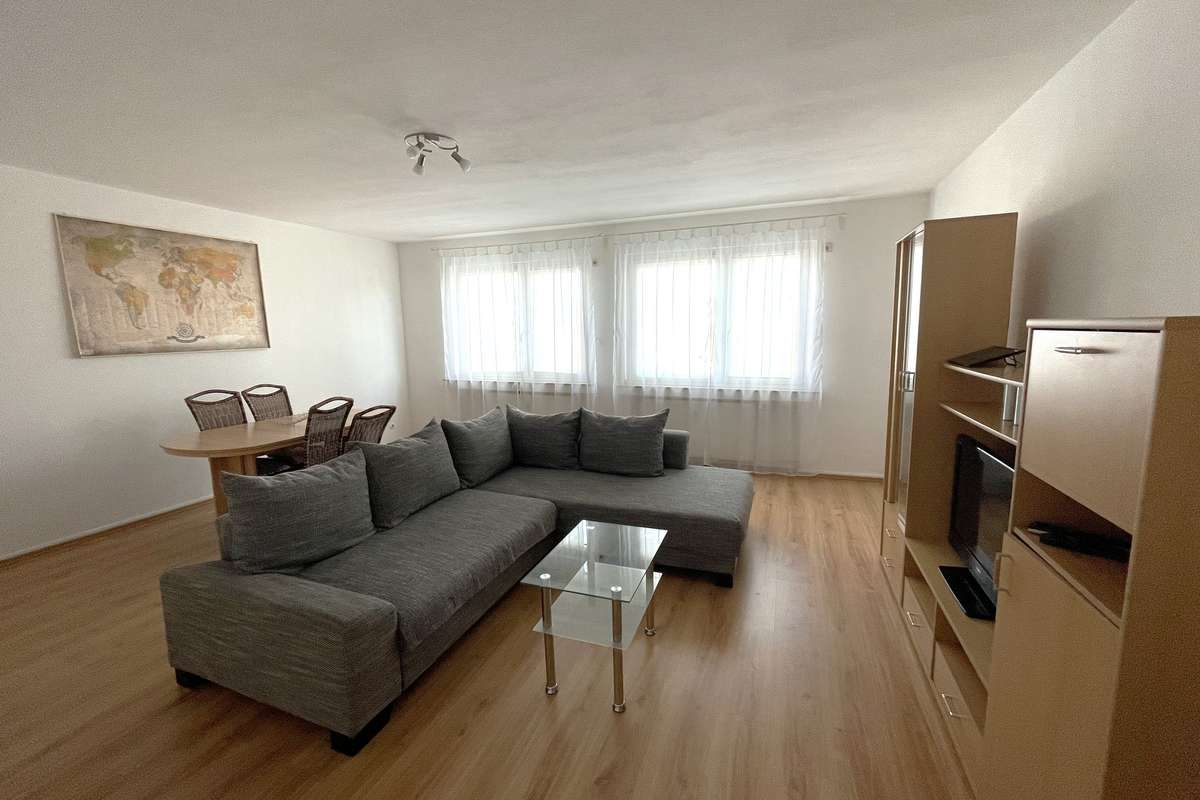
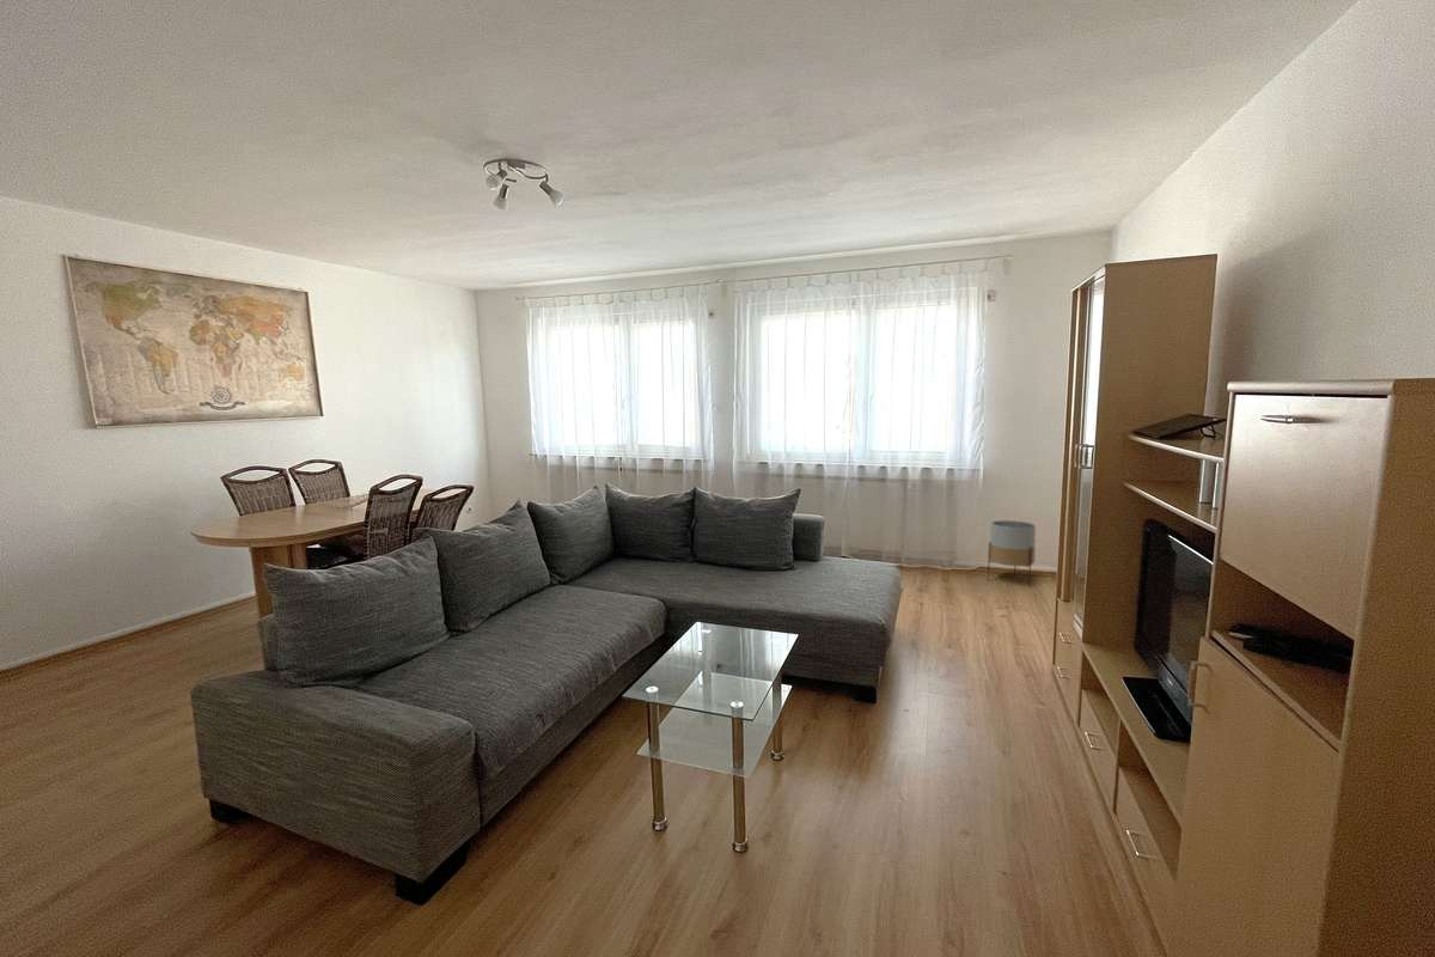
+ planter (1010, 551)
